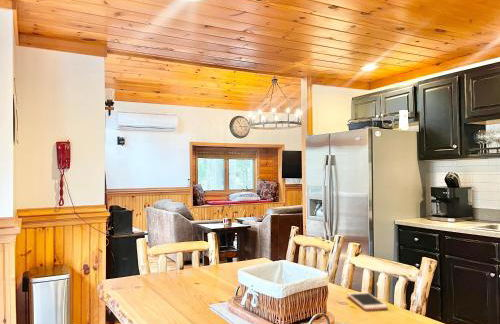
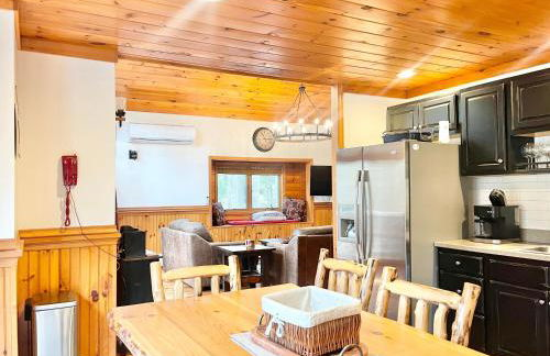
- cell phone (366, 300)
